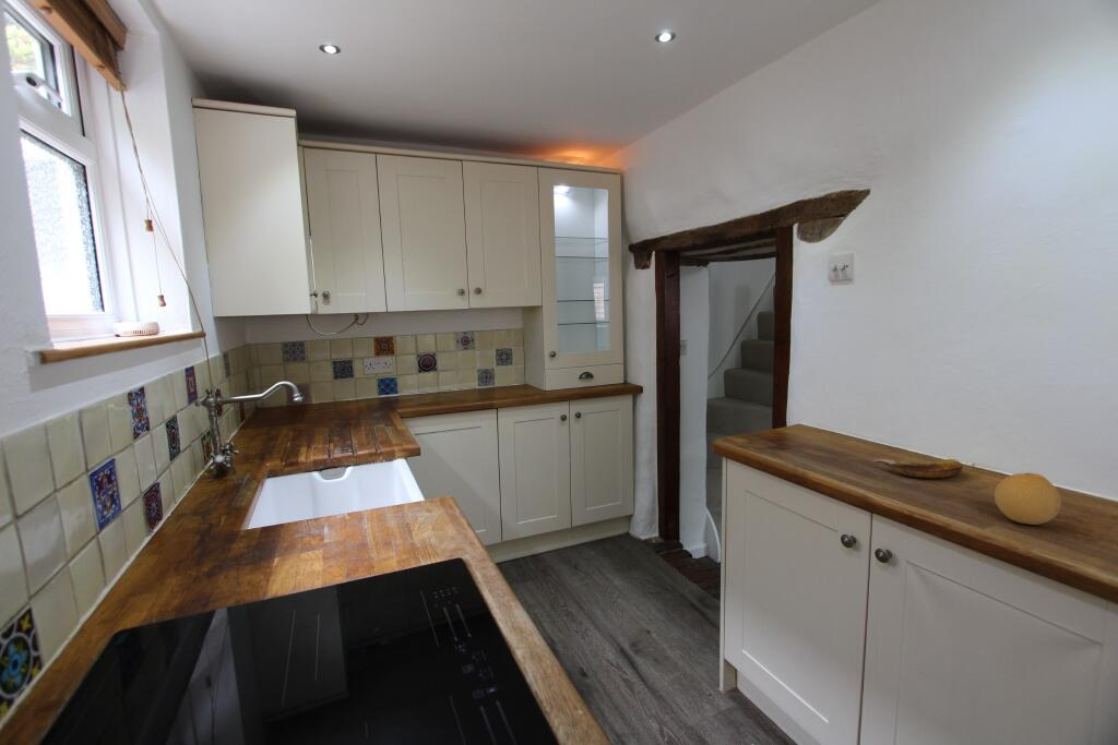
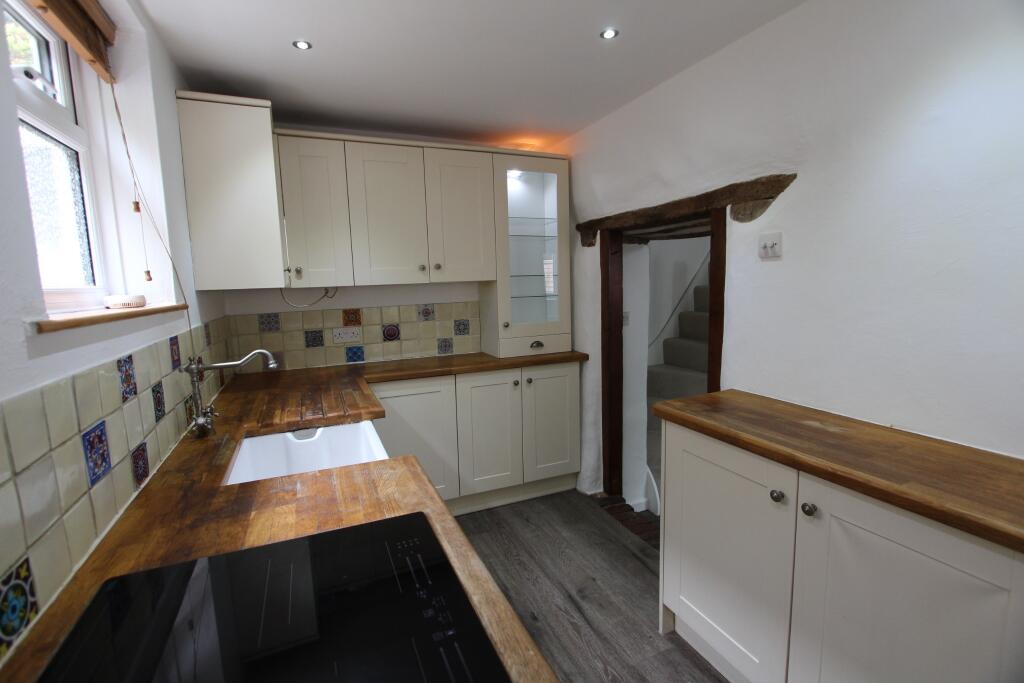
- banana (926, 466)
- fruit (1026, 497)
